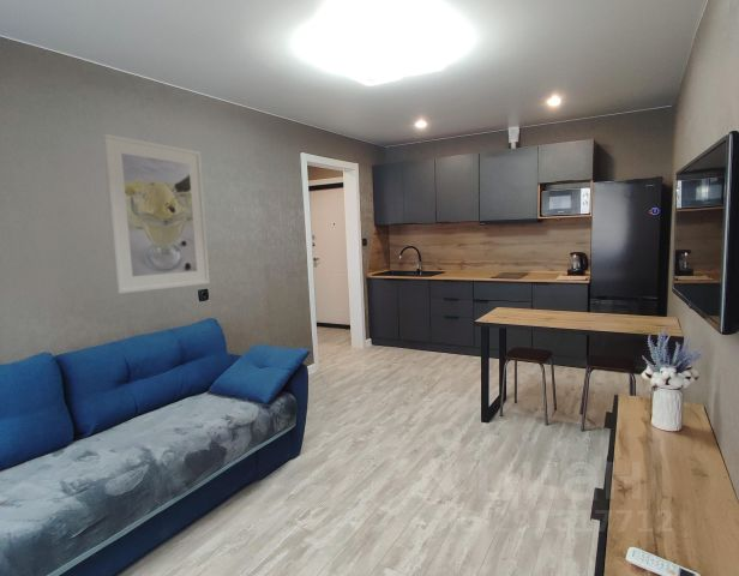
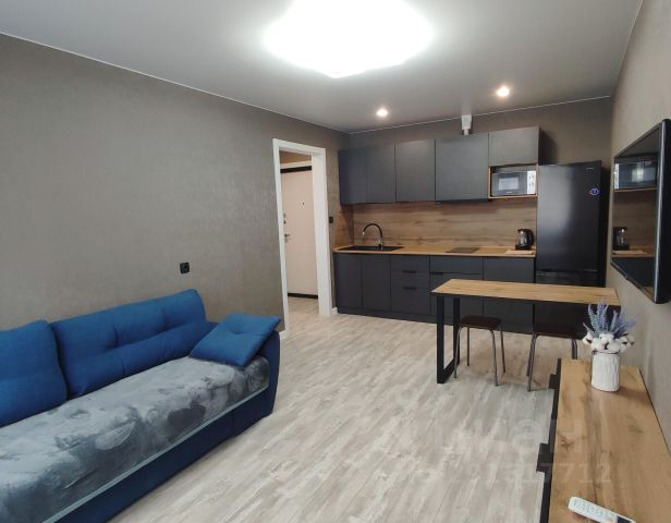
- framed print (161, 216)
